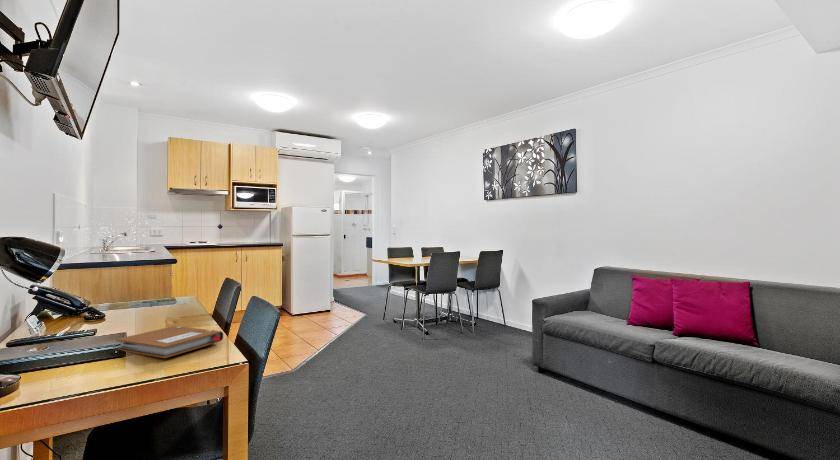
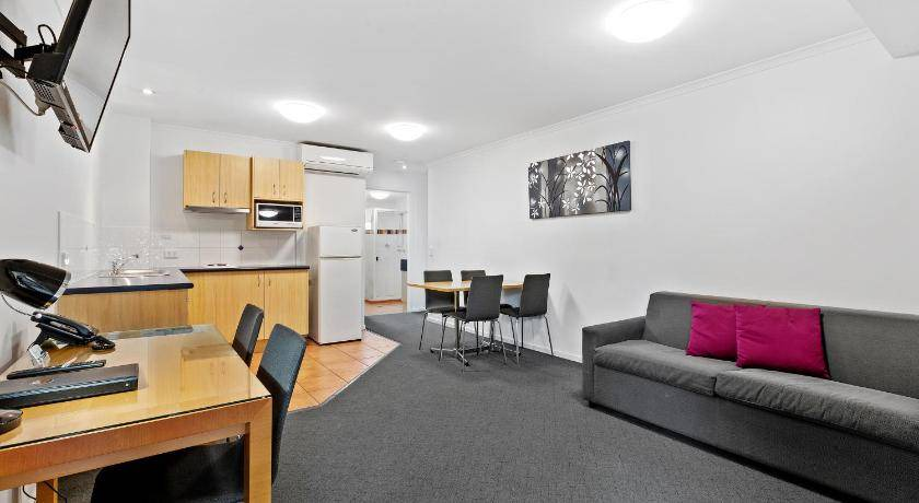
- notebook (173, 340)
